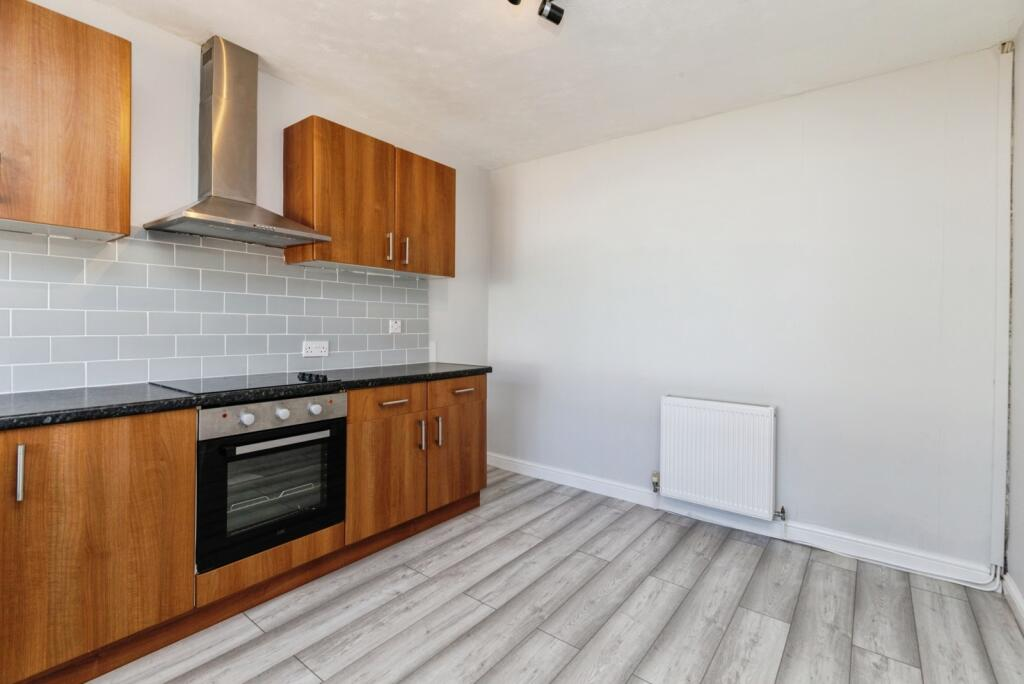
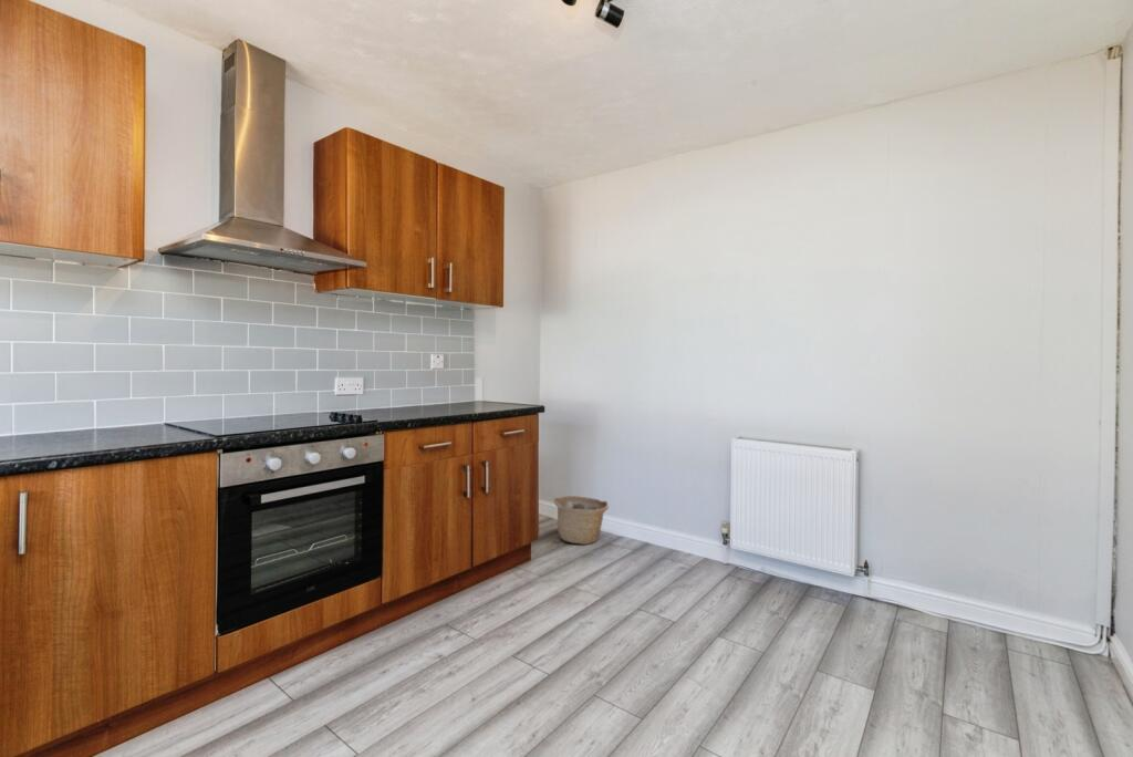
+ basket (580, 517)
